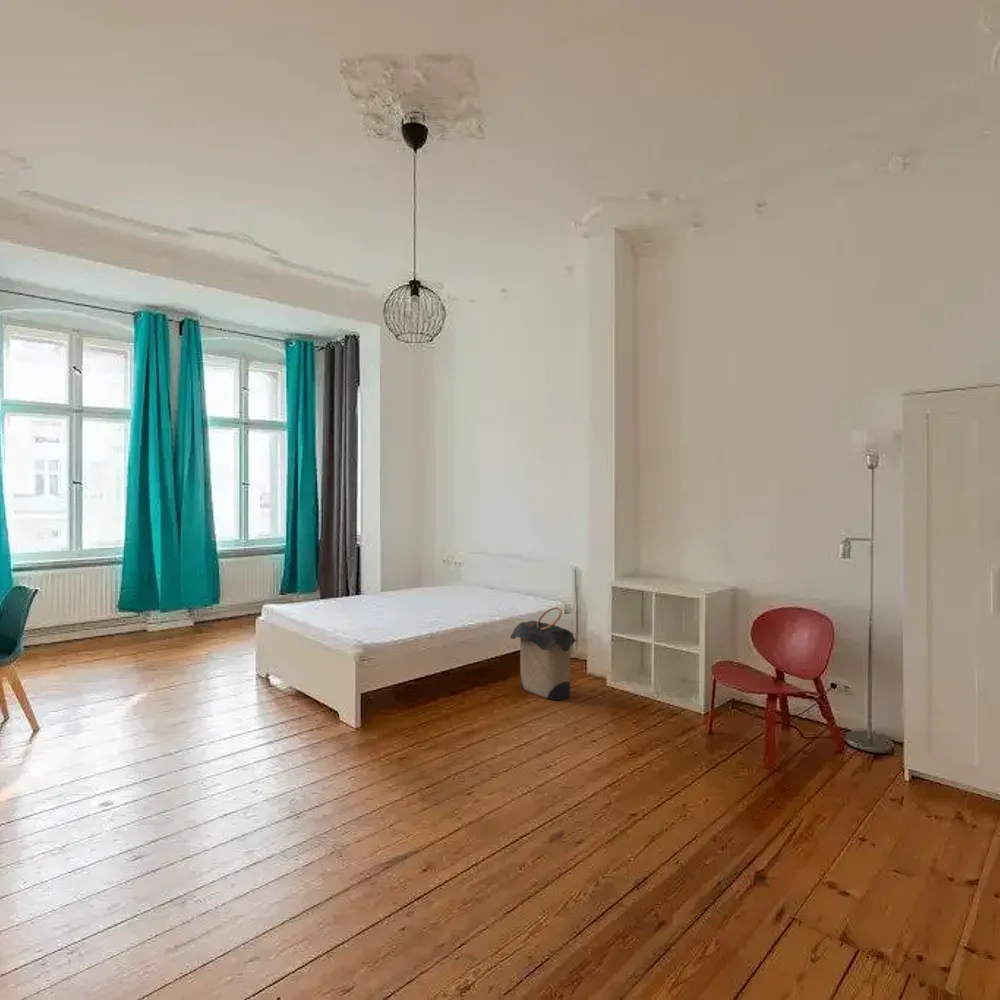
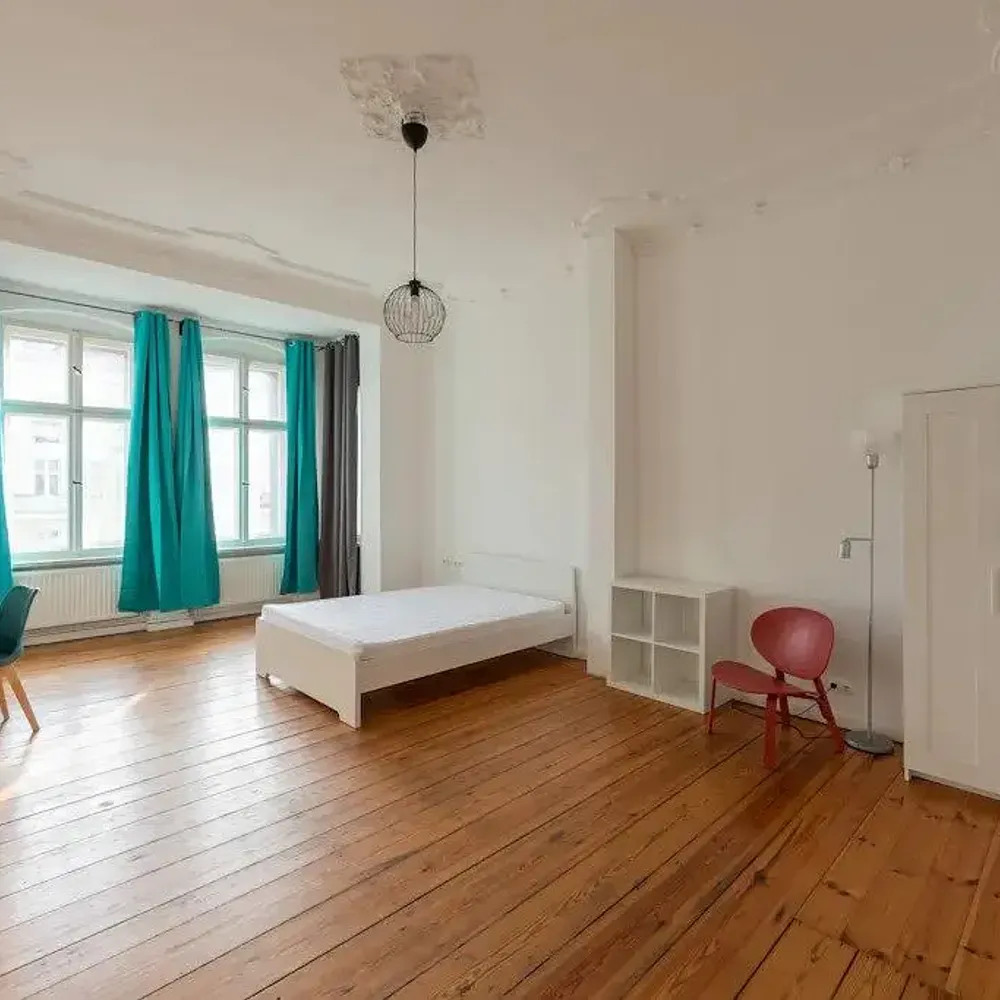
- laundry hamper (542, 649)
